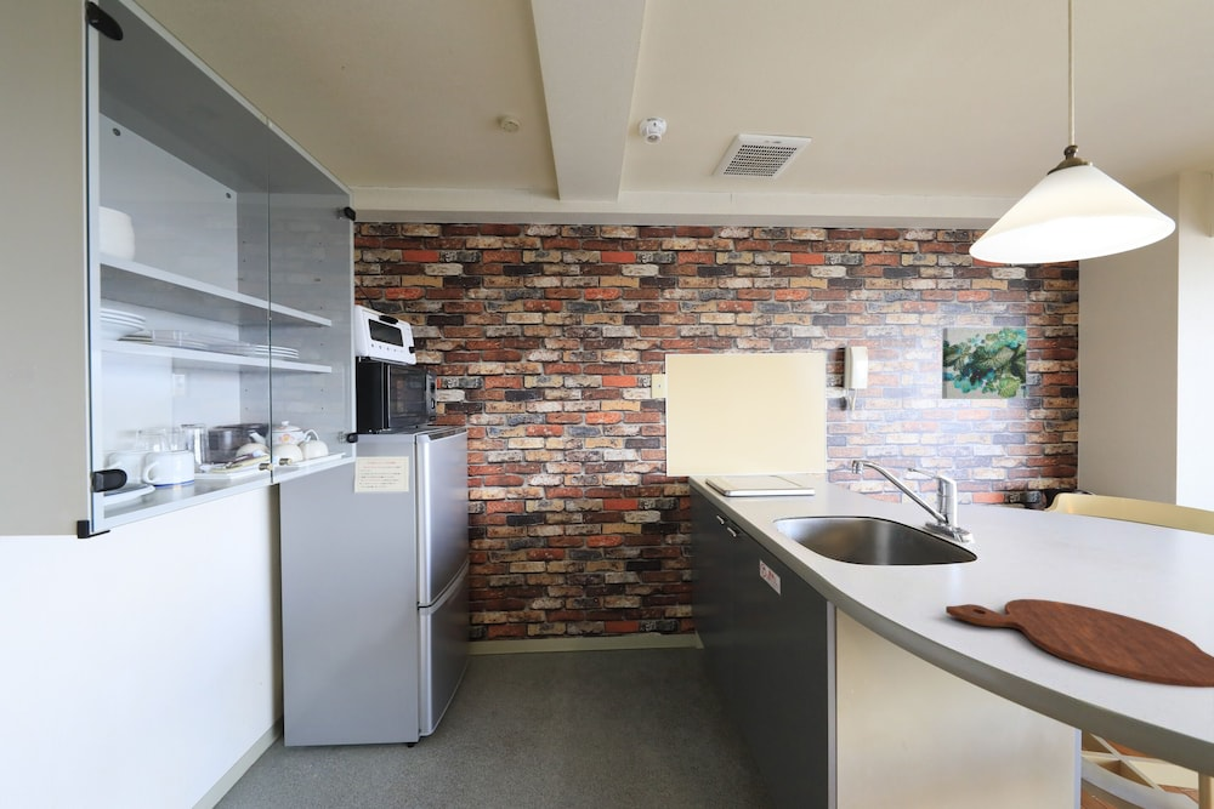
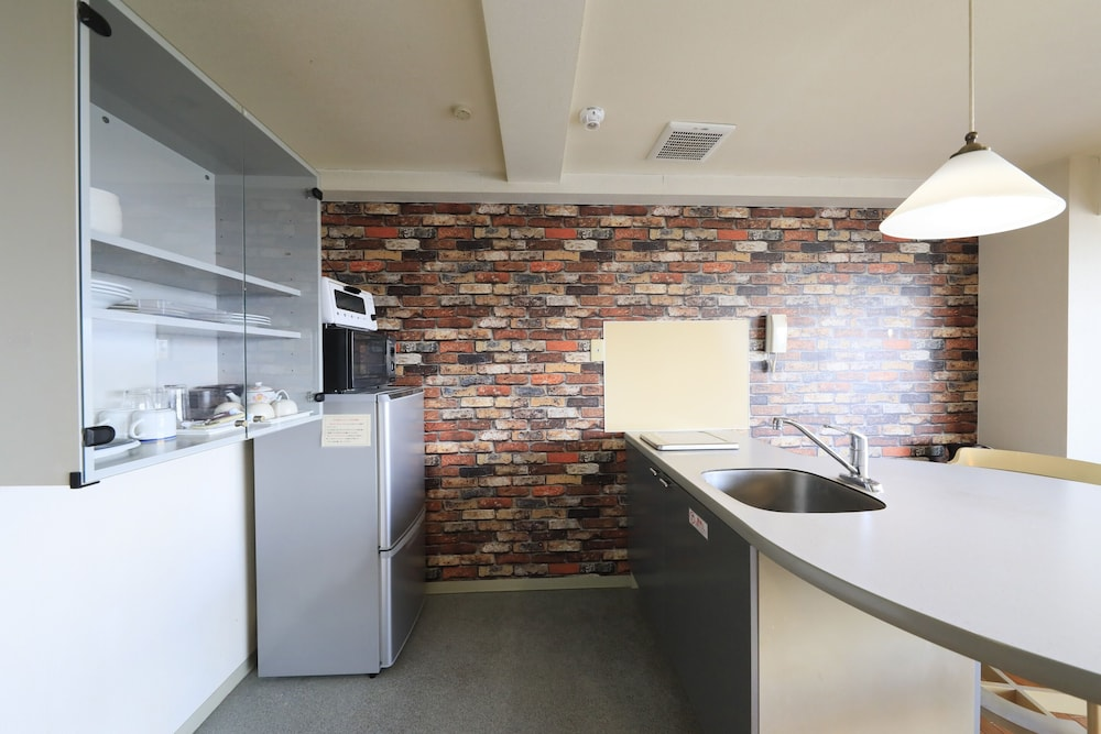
- wall art (983, 363)
- cutting board (1063, 629)
